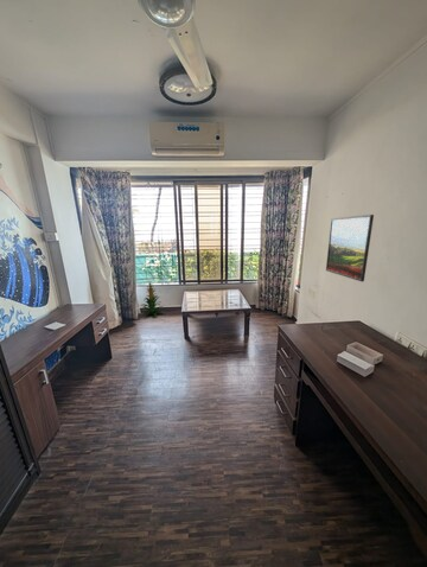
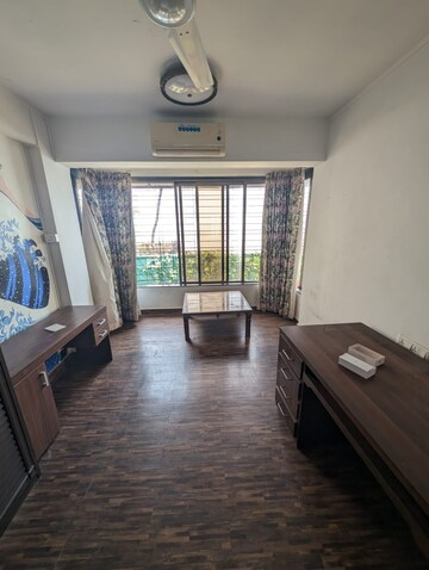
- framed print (345, 247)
- indoor plant (151, 297)
